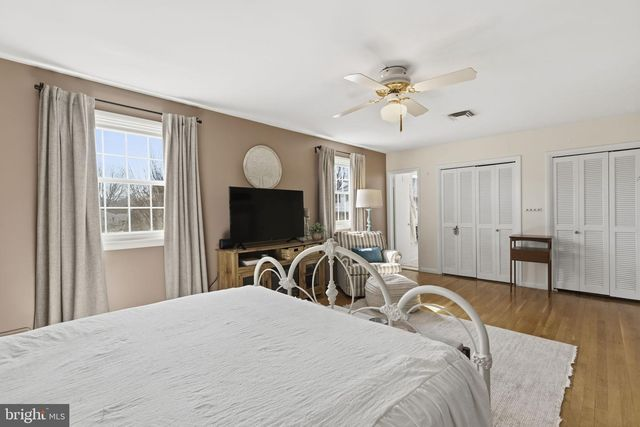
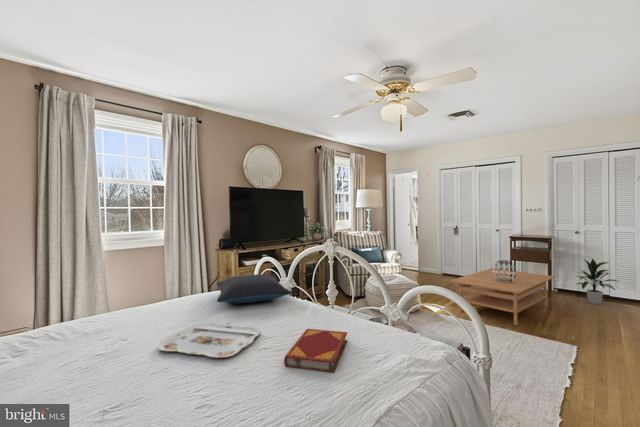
+ hardback book (318, 347)
+ decorative sphere (505, 270)
+ serving tray (211, 339)
+ pillow (250, 288)
+ coffee table (503, 293)
+ indoor plant (594, 280)
